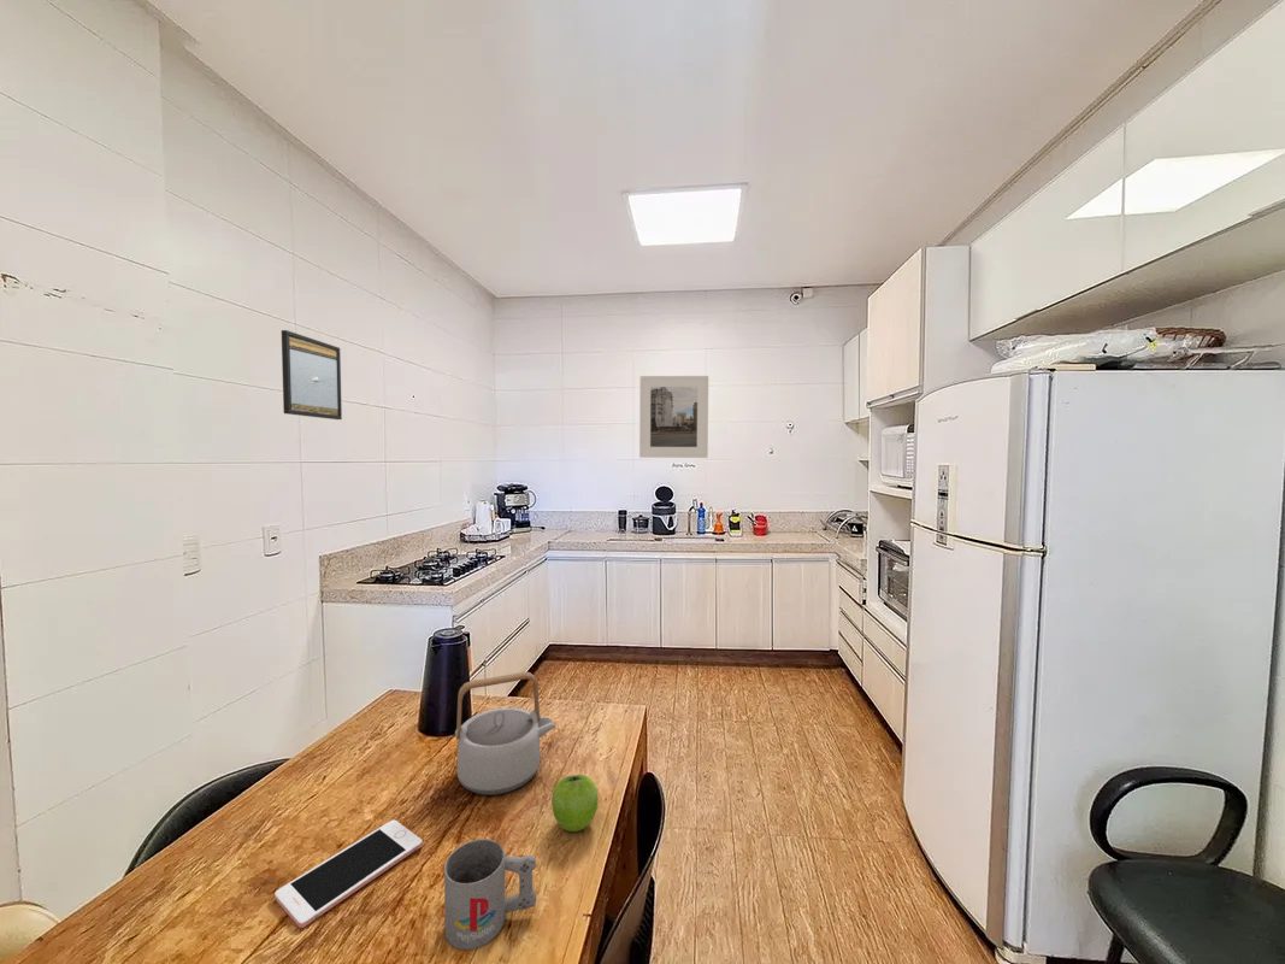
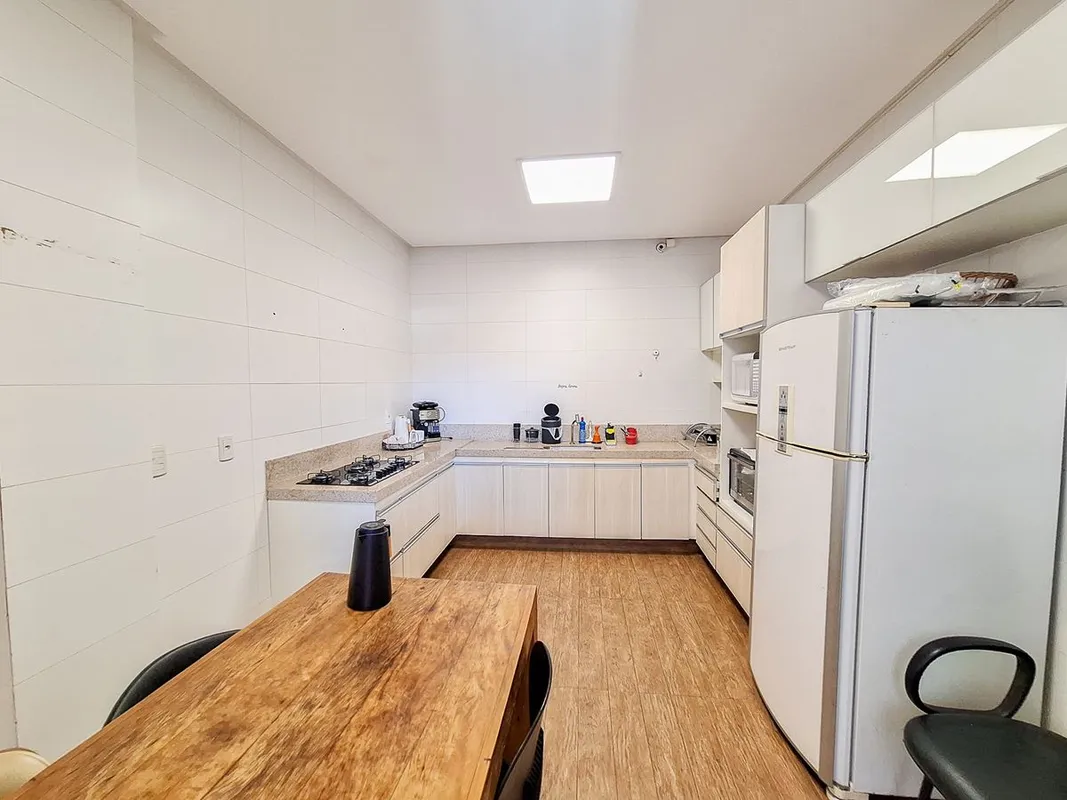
- fruit (574, 800)
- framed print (673, 417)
- cell phone (353, 866)
- teapot (507, 723)
- mug (491, 887)
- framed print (313, 378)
